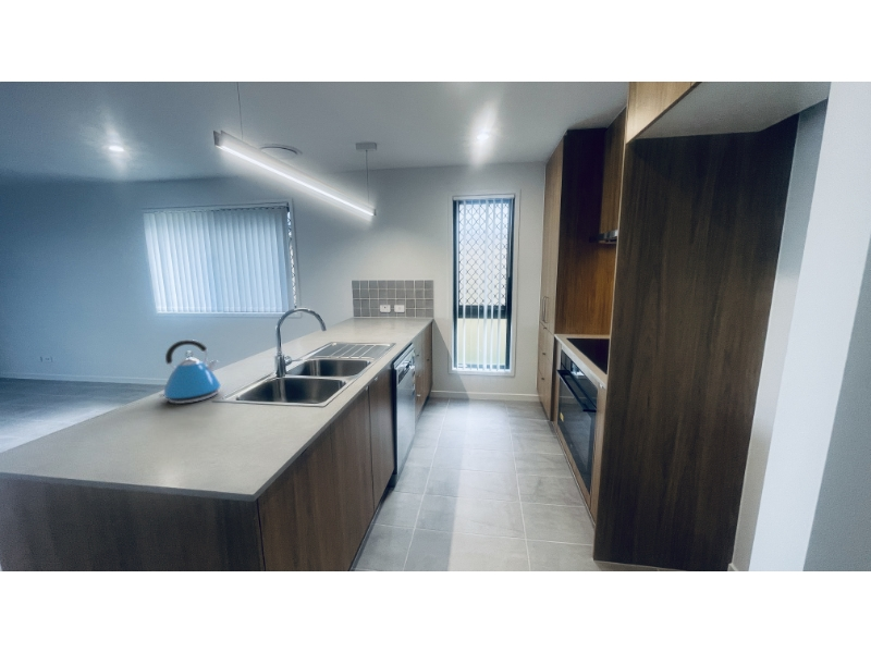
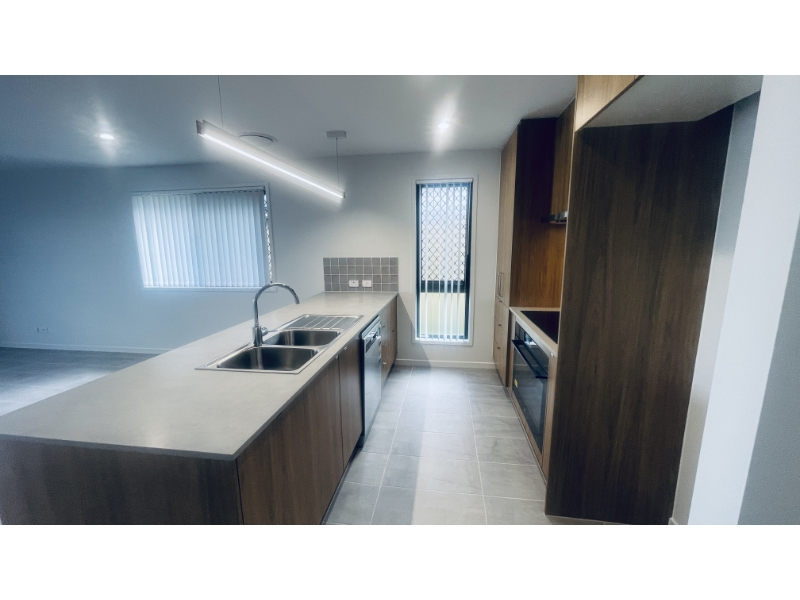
- kettle (188, 368)
